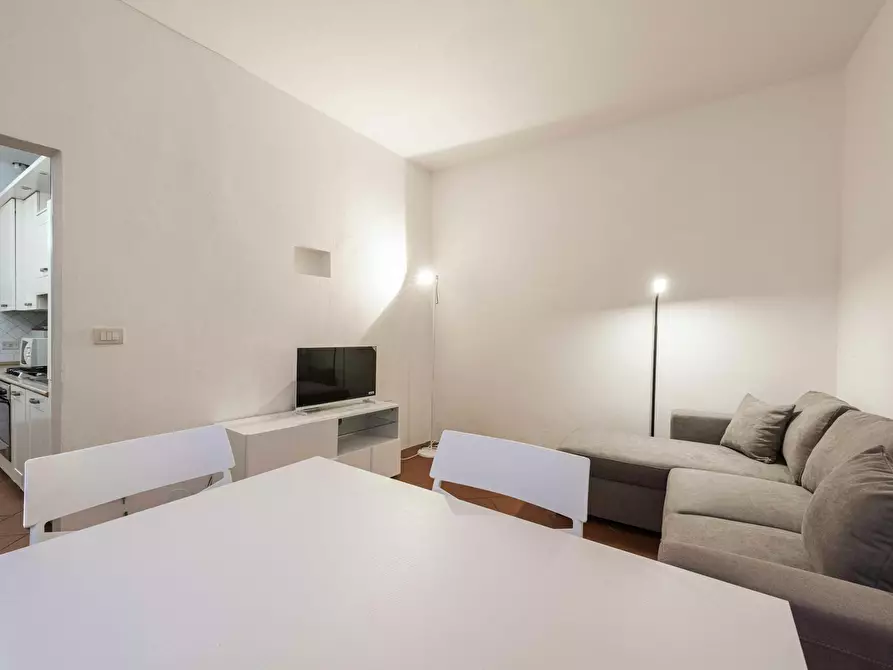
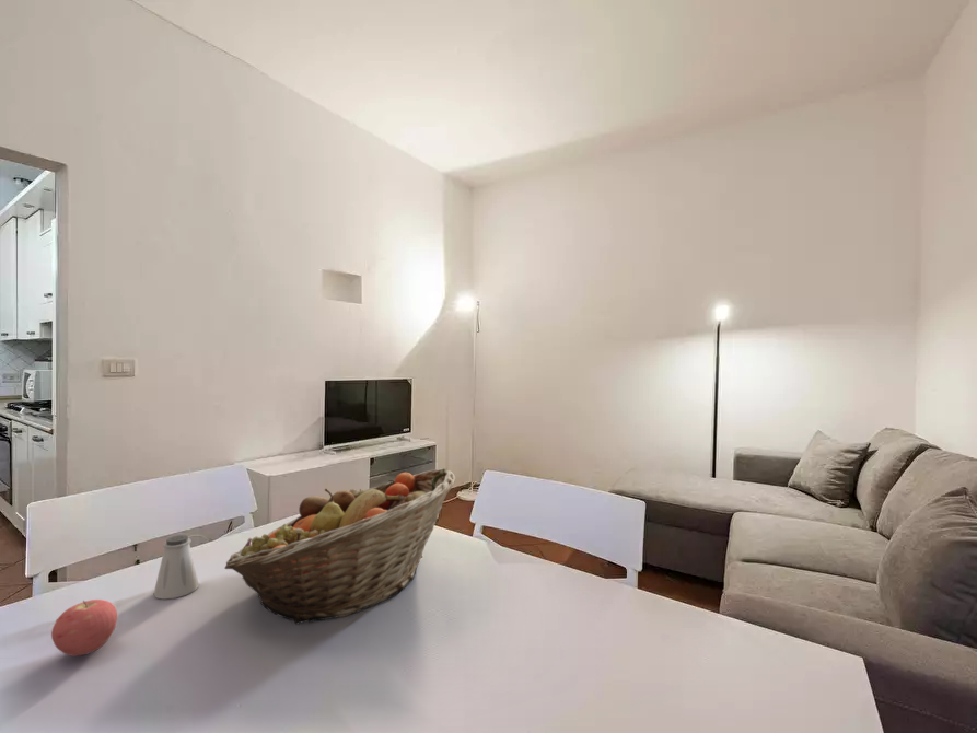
+ apple (85, 625)
+ saltshaker (176, 563)
+ fruit basket (356, 527)
